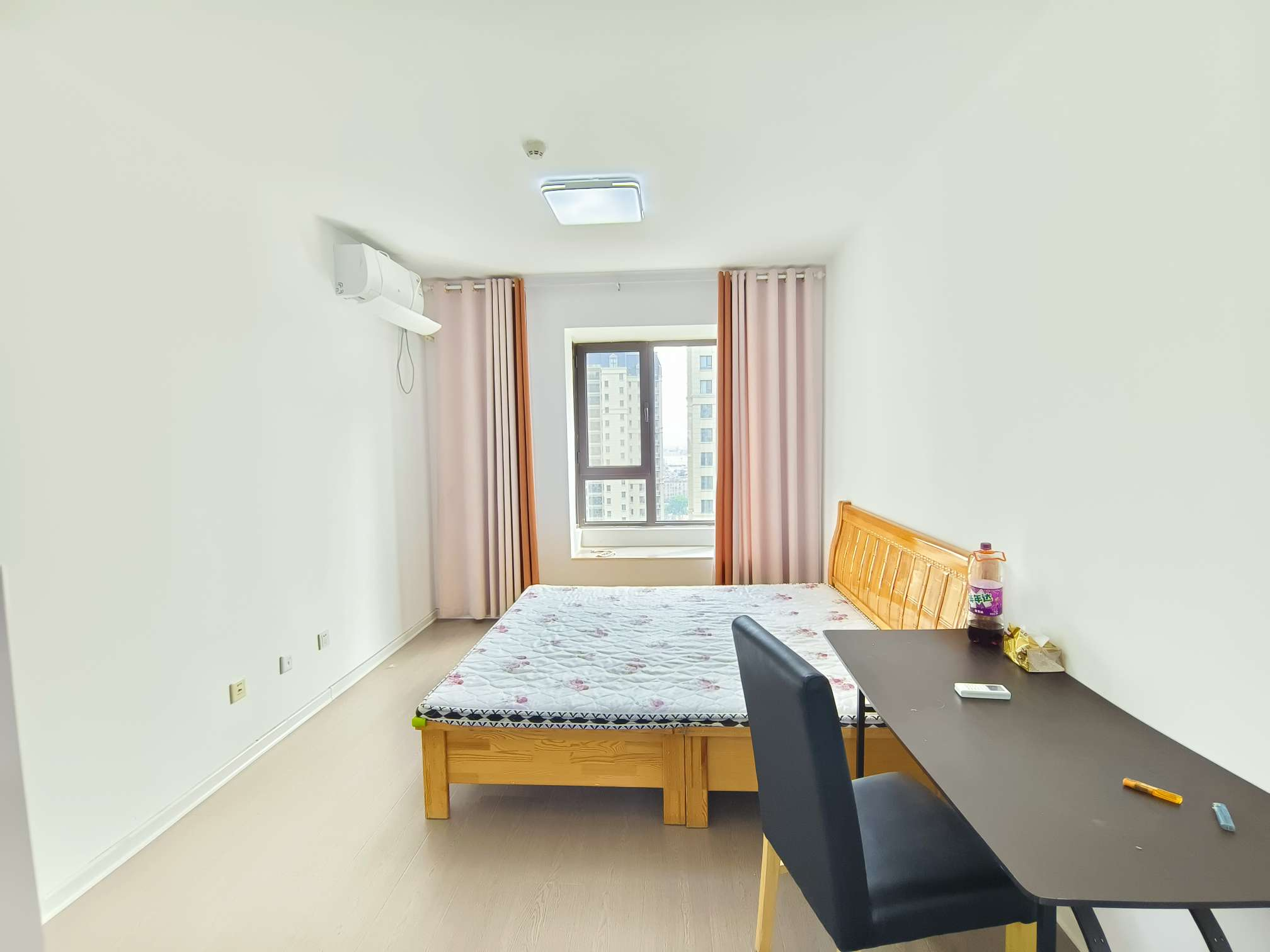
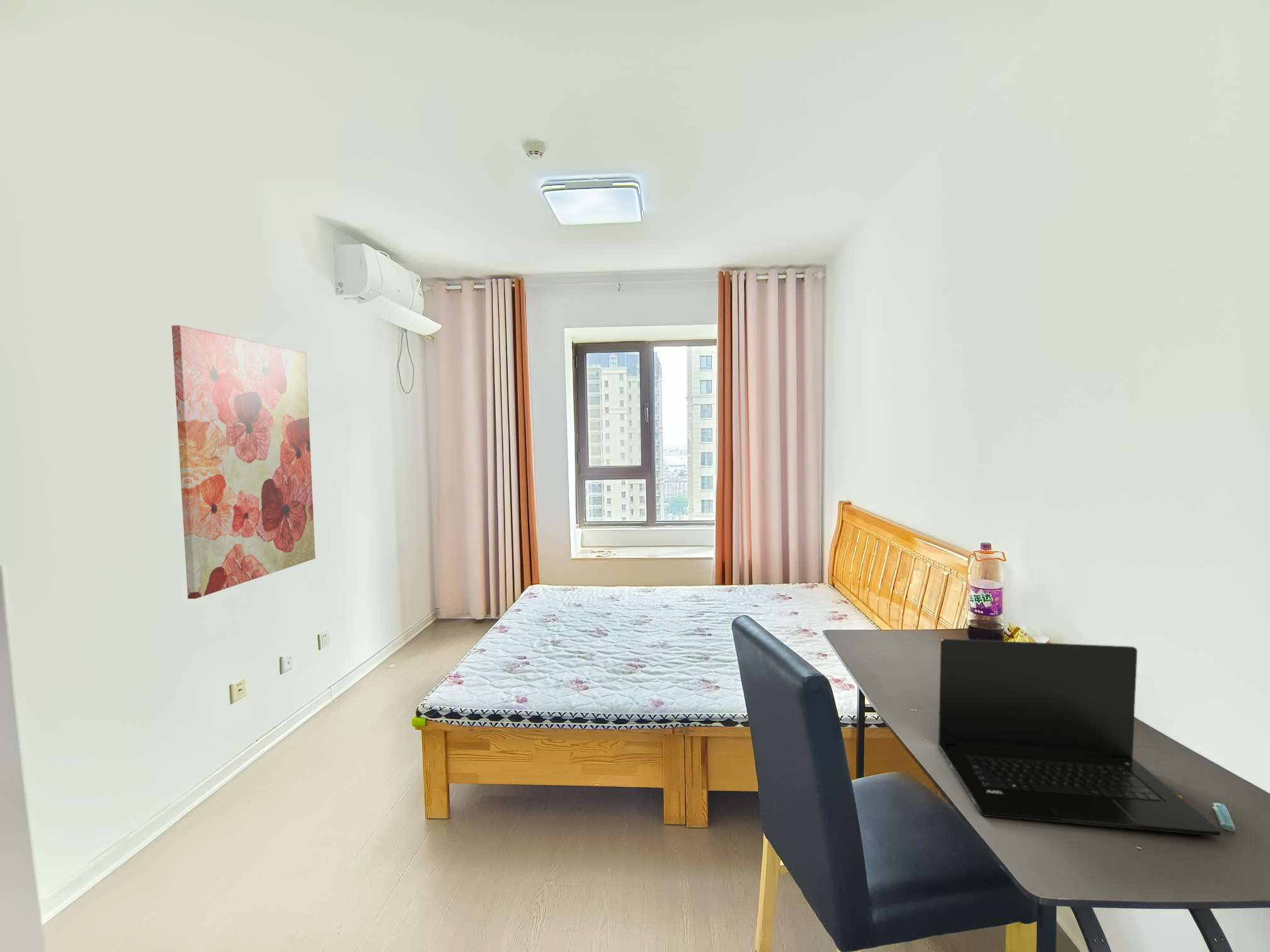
+ laptop (1065, 726)
+ wall art (255, 460)
